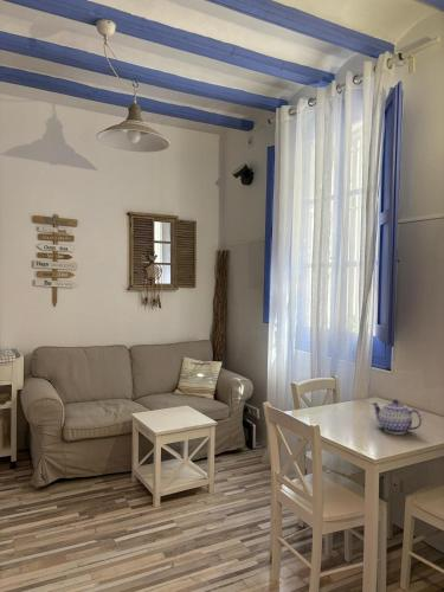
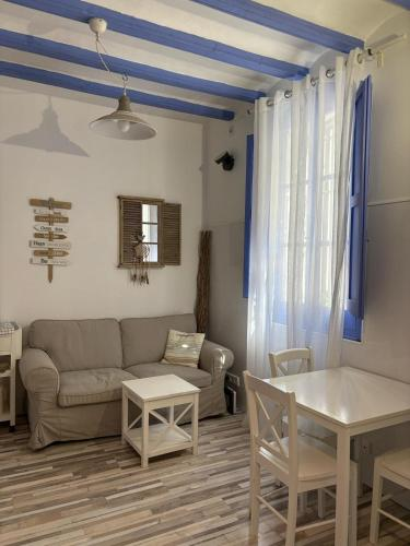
- teapot (394, 414)
